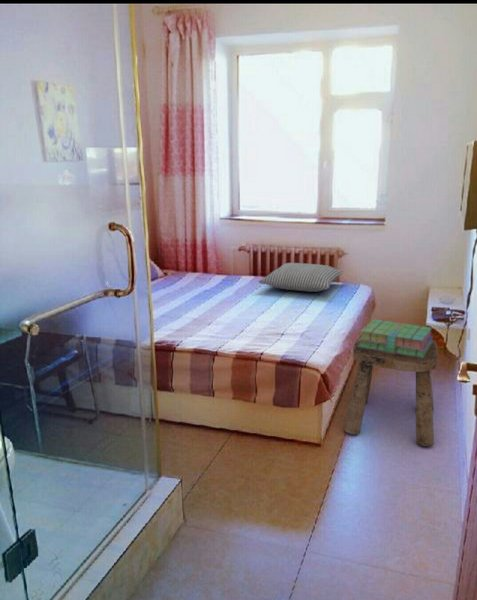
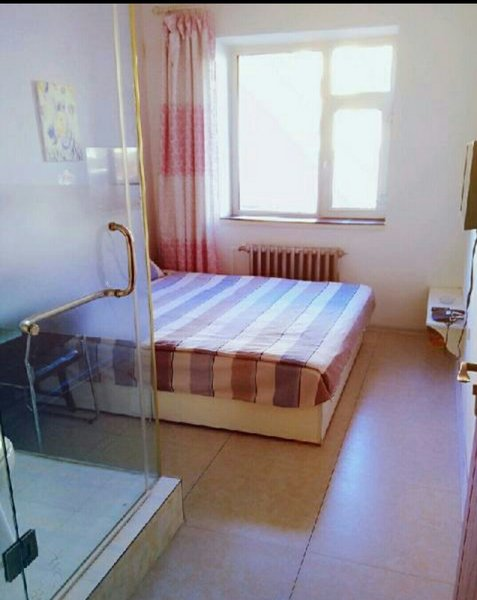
- stack of books (396, 336)
- pillow (302, 276)
- stool (395, 369)
